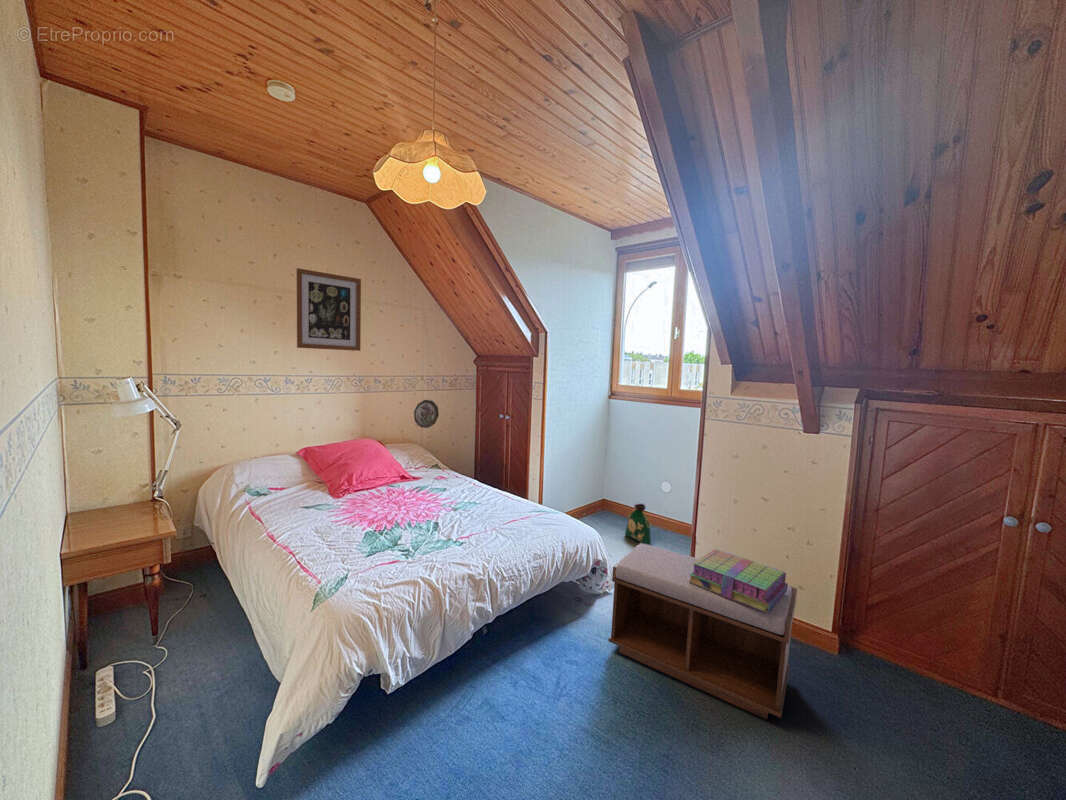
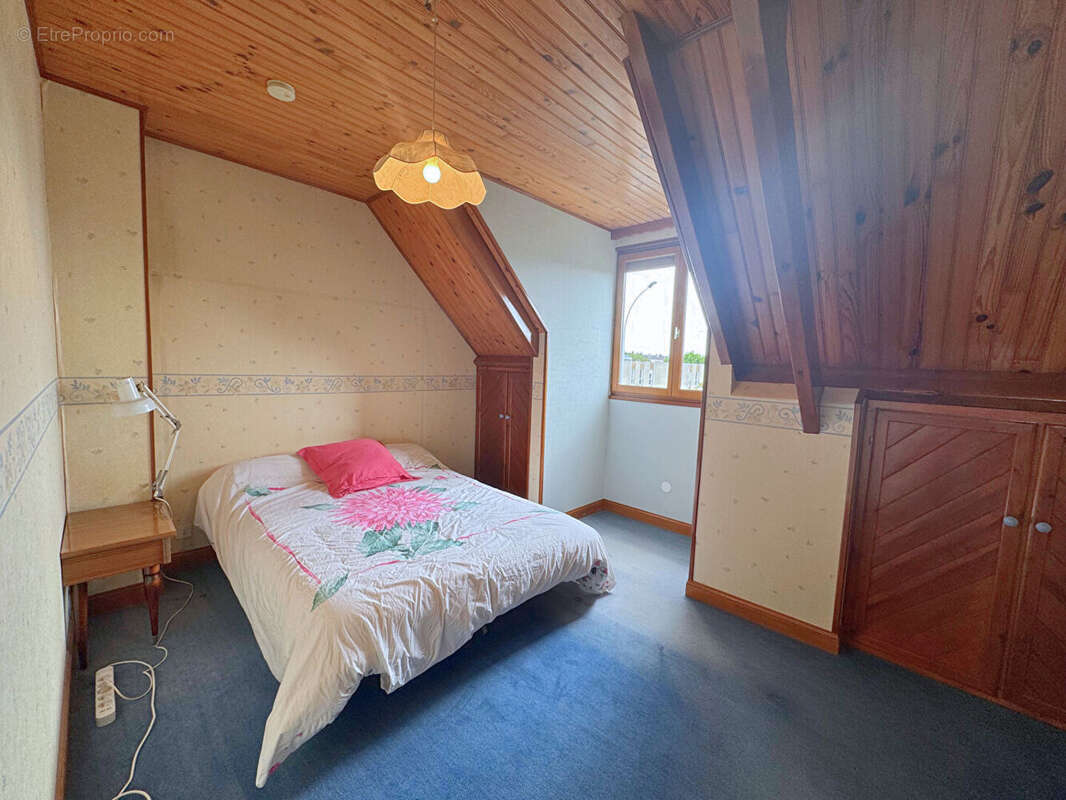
- bag (638, 522)
- bench (698, 618)
- decorative plate (425, 413)
- stack of books (738, 576)
- wall art (330, 311)
